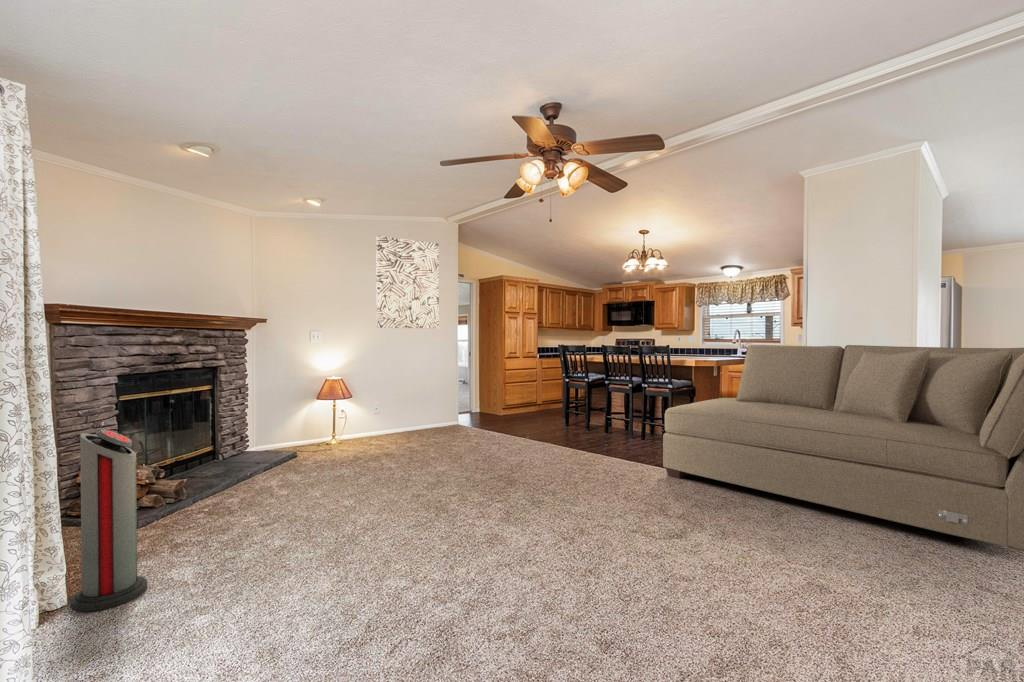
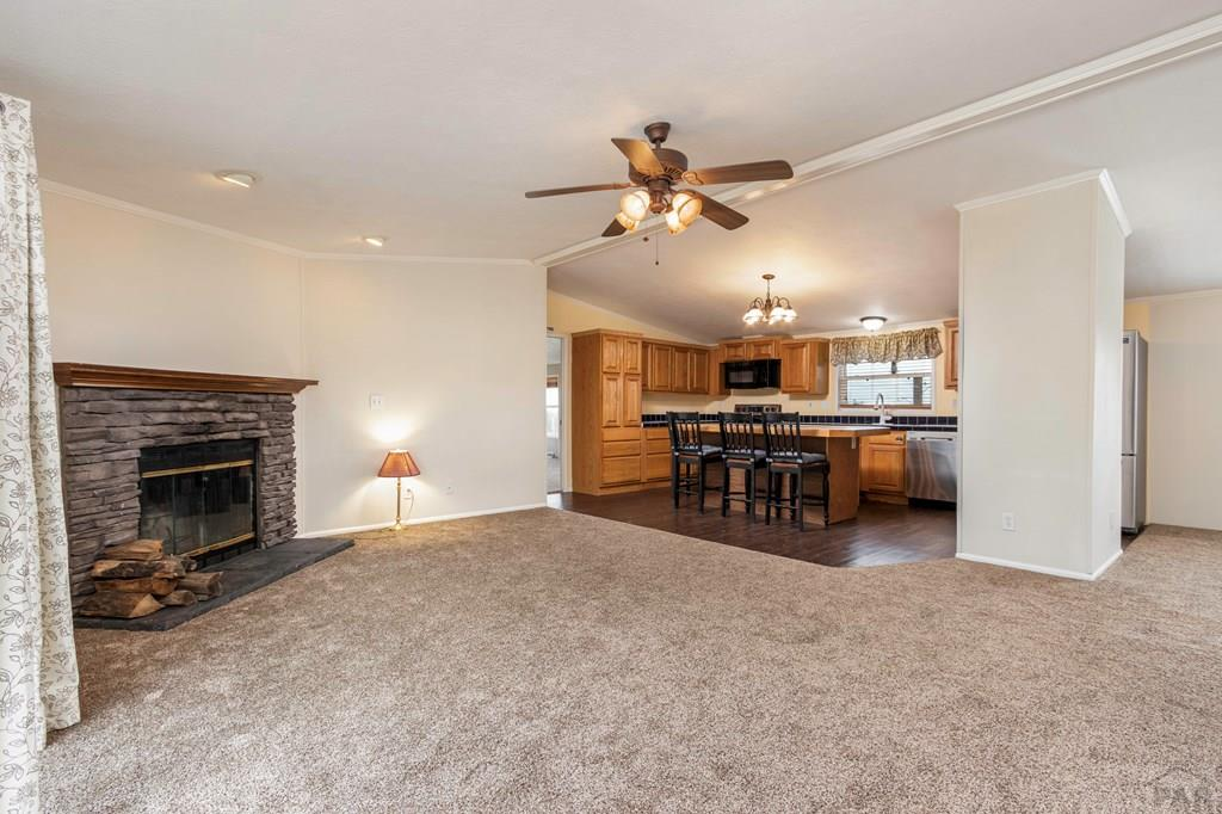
- air purifier (109, 512)
- sofa (848, 421)
- wall art (408, 284)
